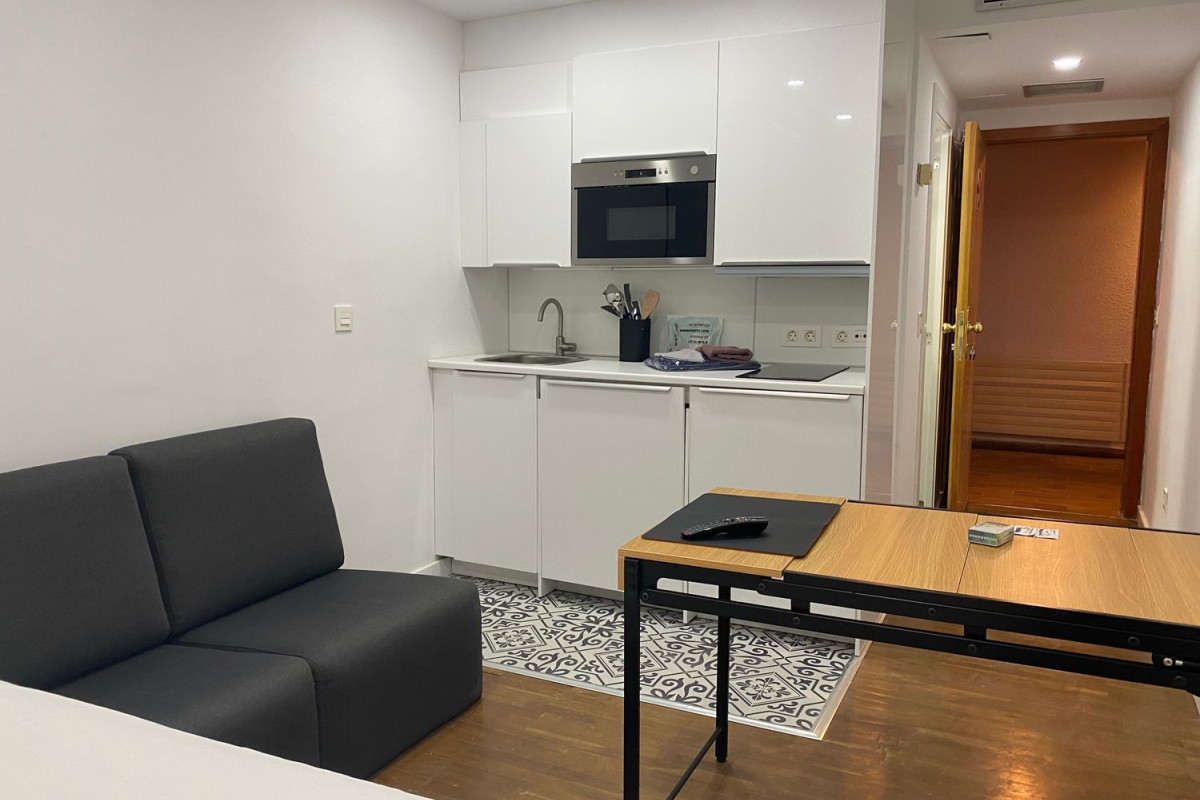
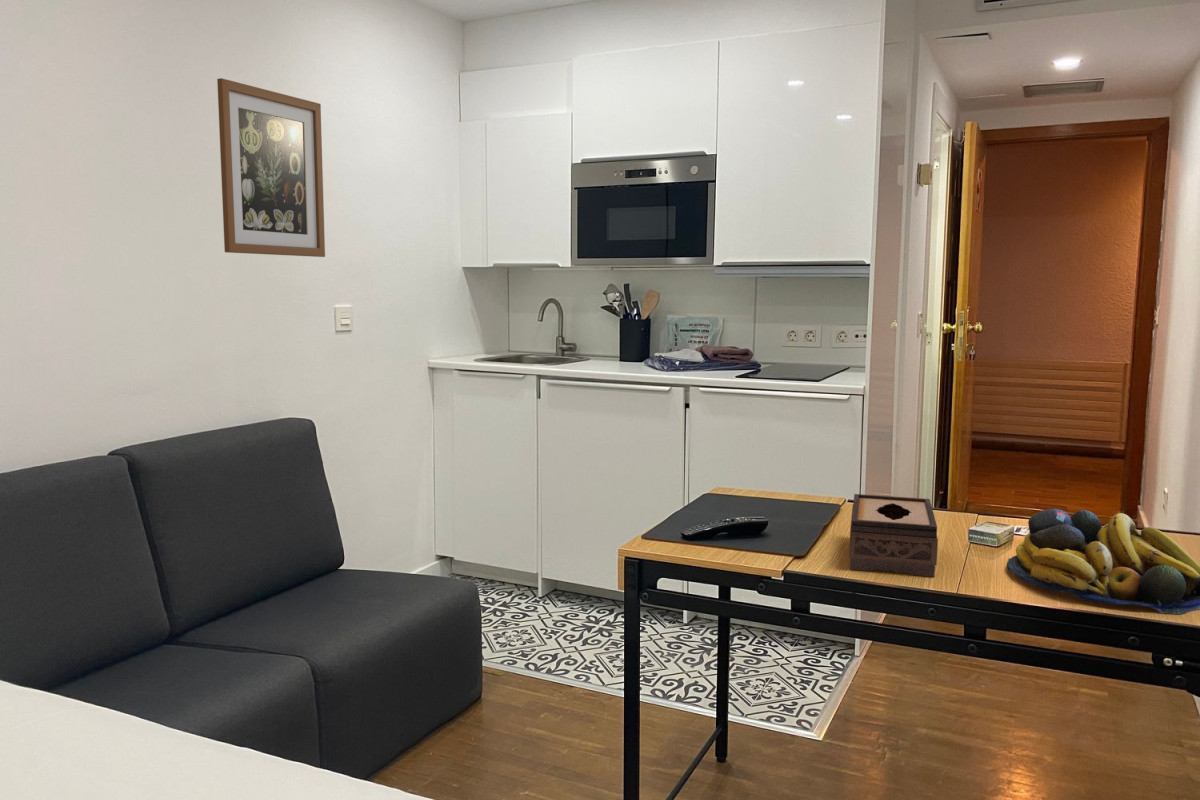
+ fruit bowl (1107, 548)
+ wall art (275, 174)
+ tissue box (891, 532)
